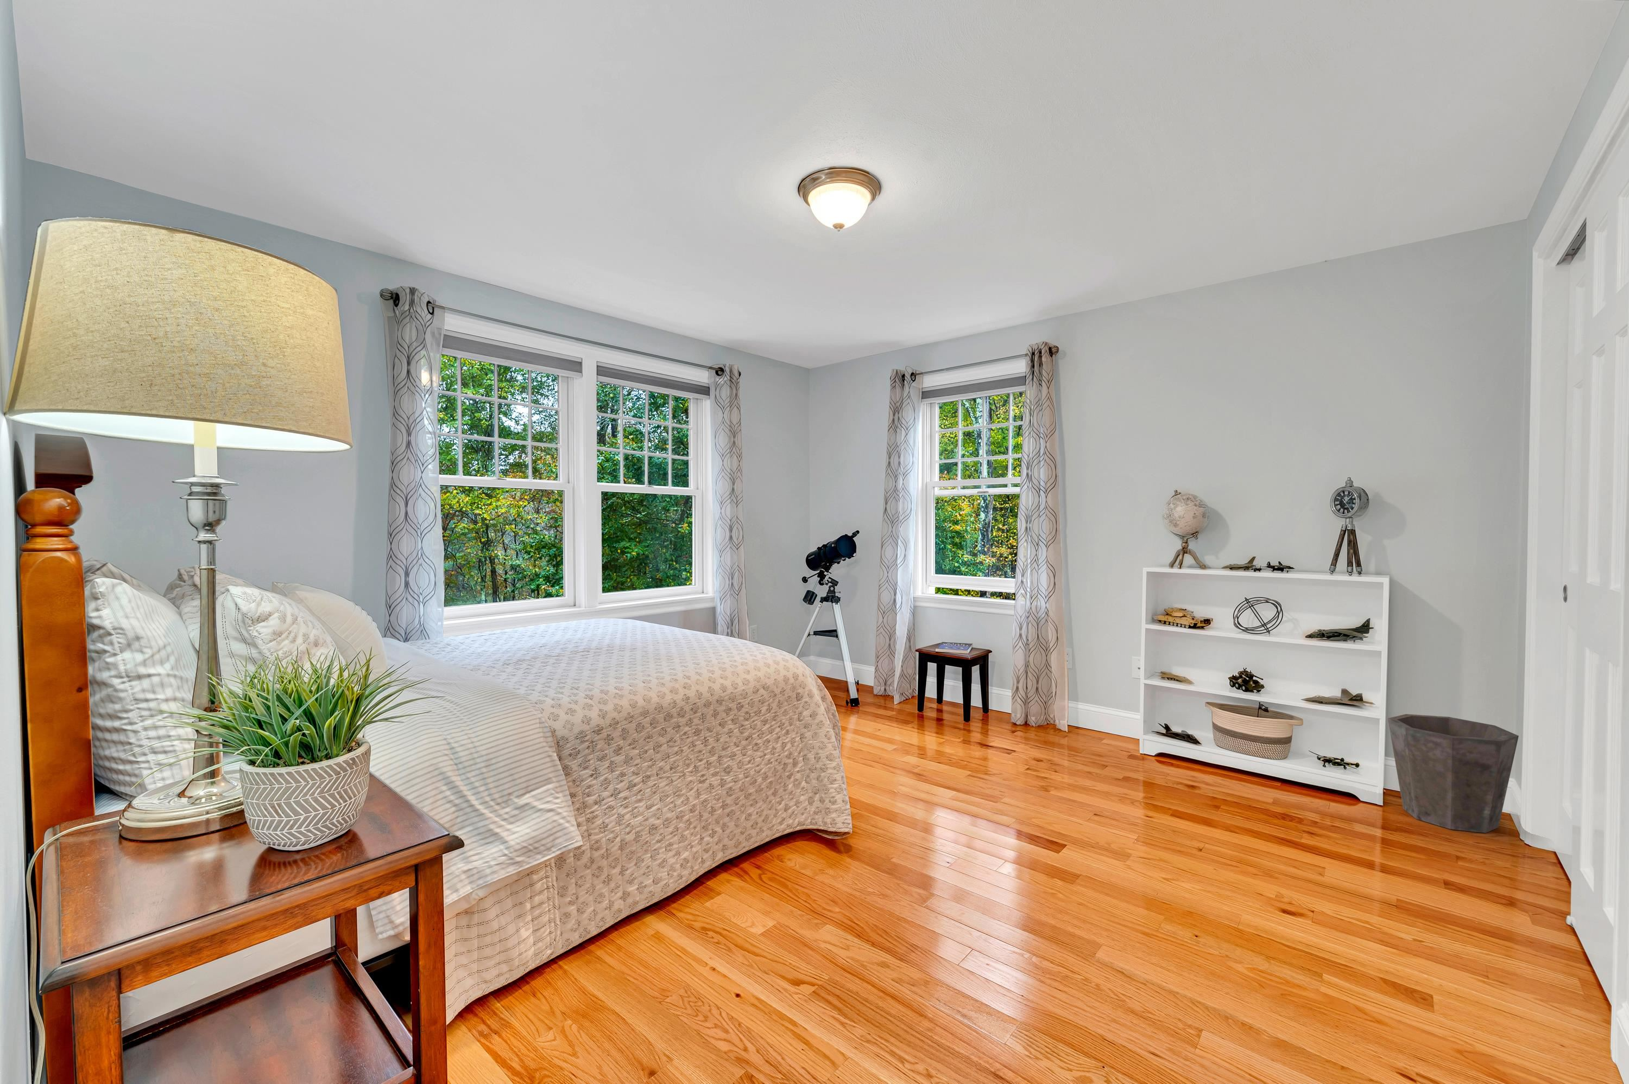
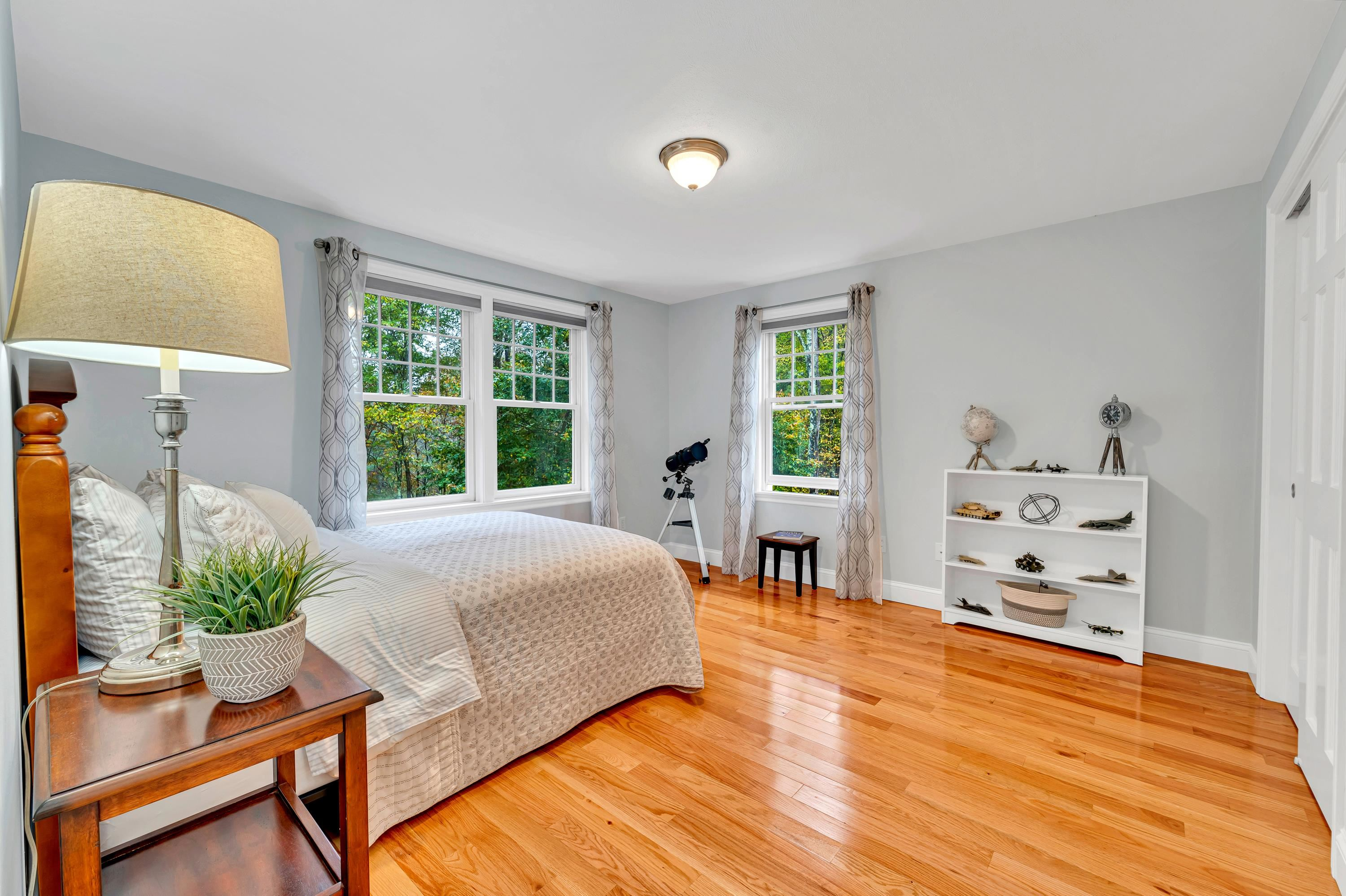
- waste bin (1449, 772)
